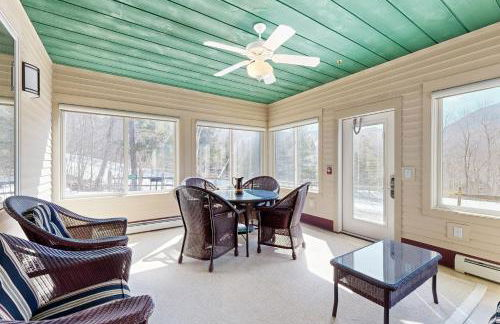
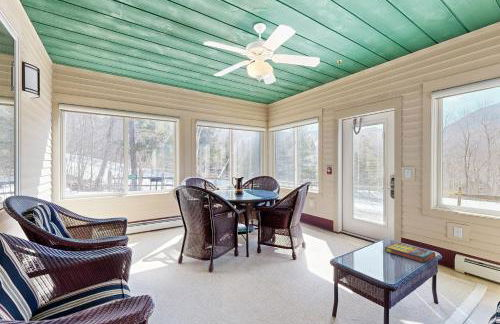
+ game compilation box (409, 251)
